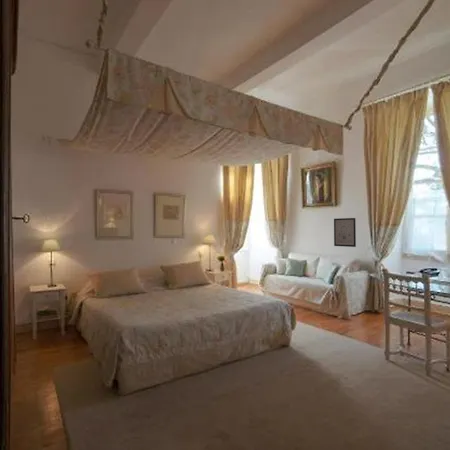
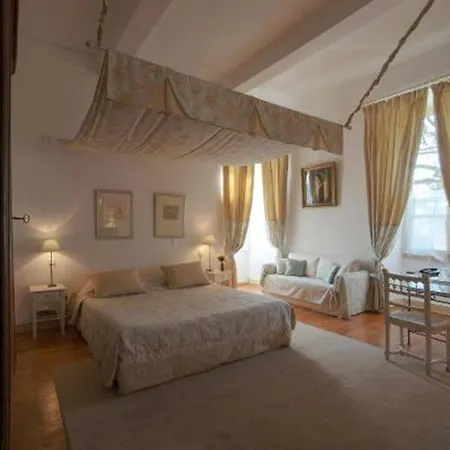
- wall art (344, 232)
